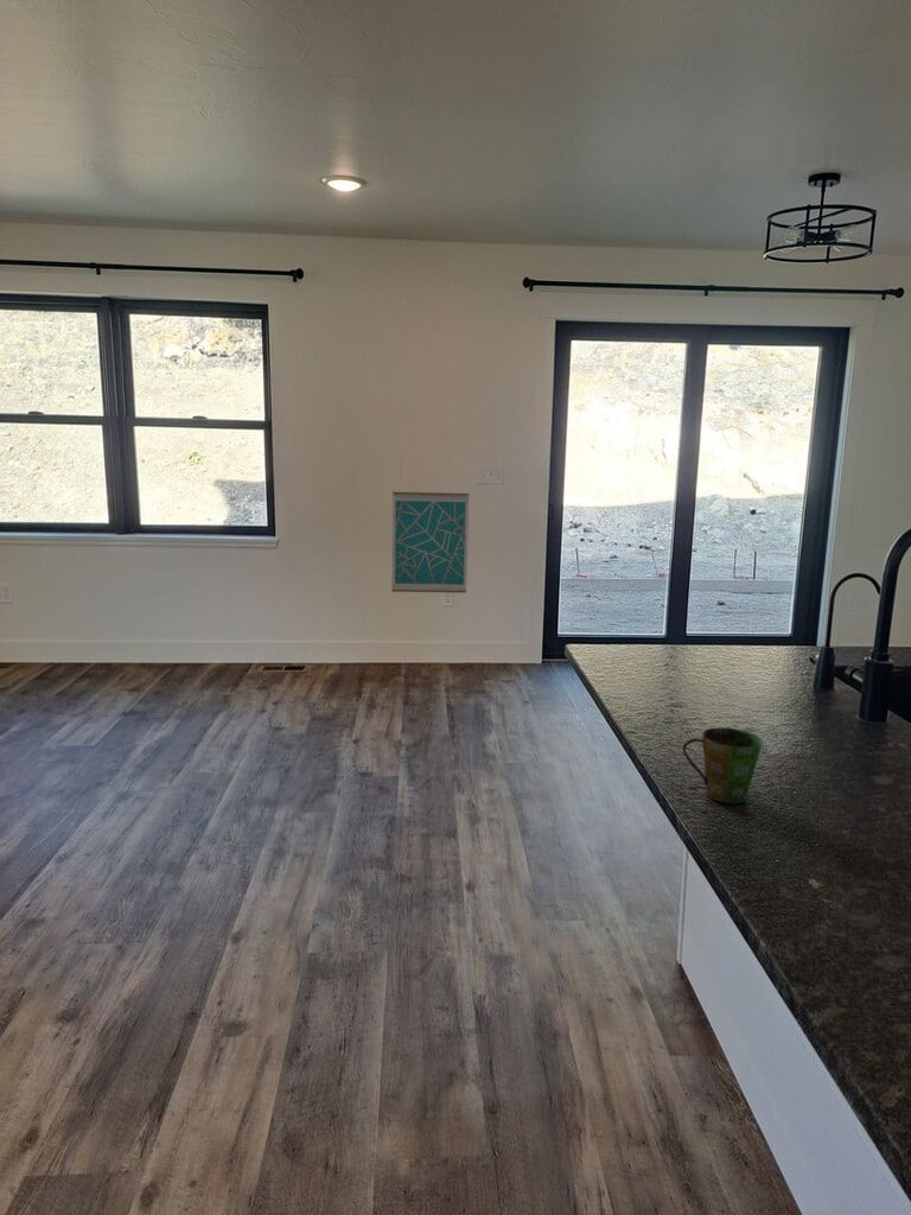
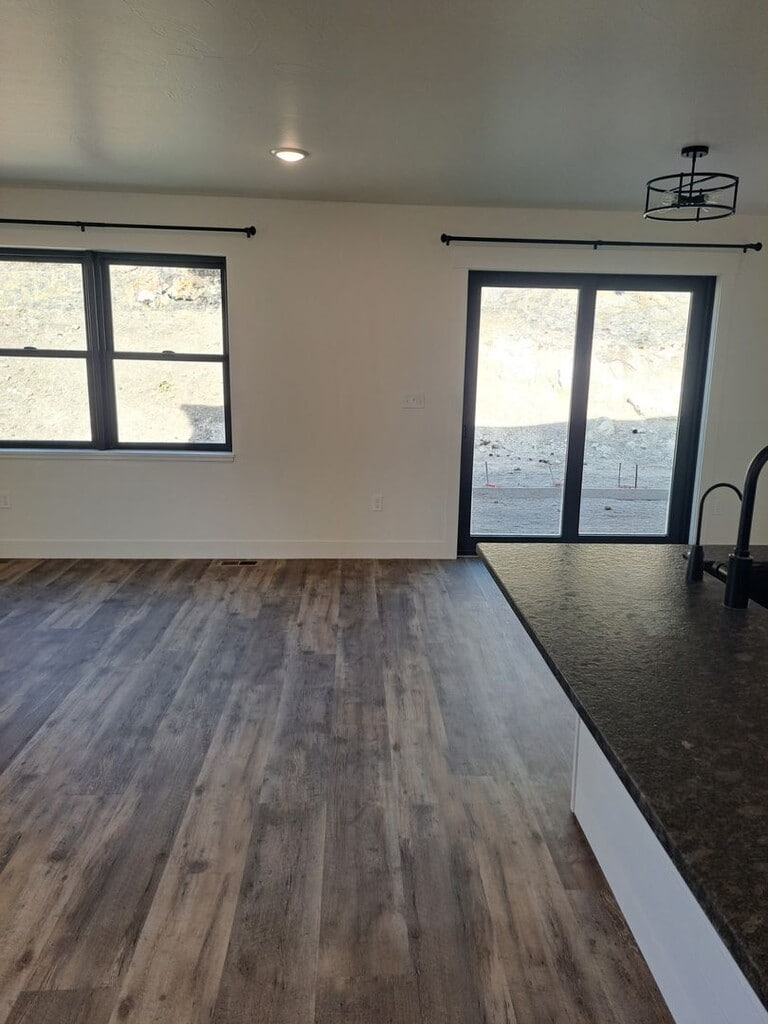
- wall art (429, 542)
- cup (719, 765)
